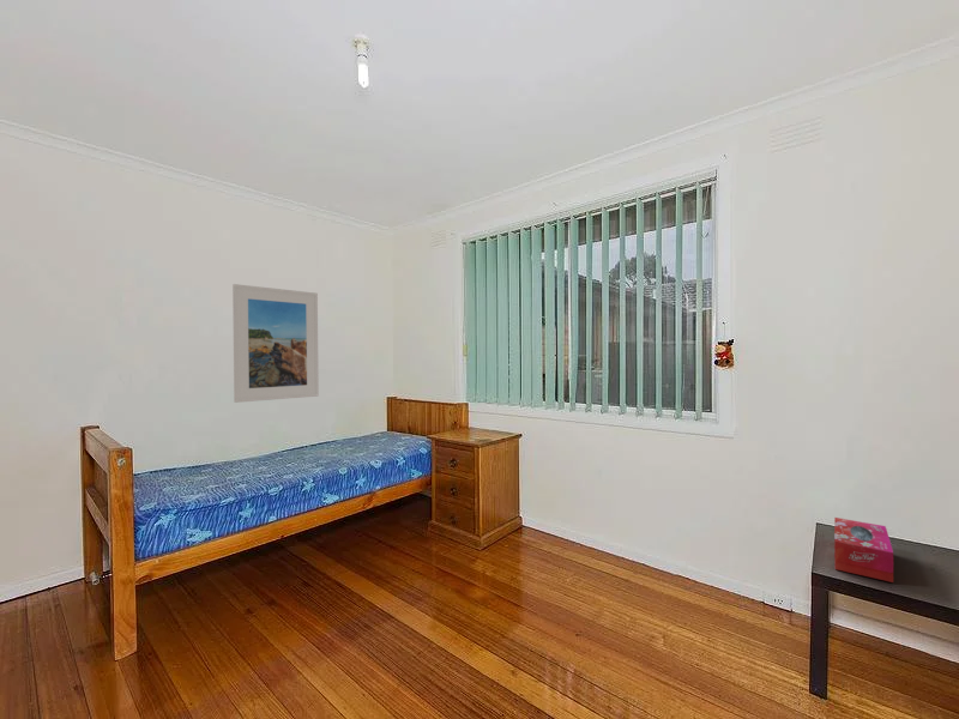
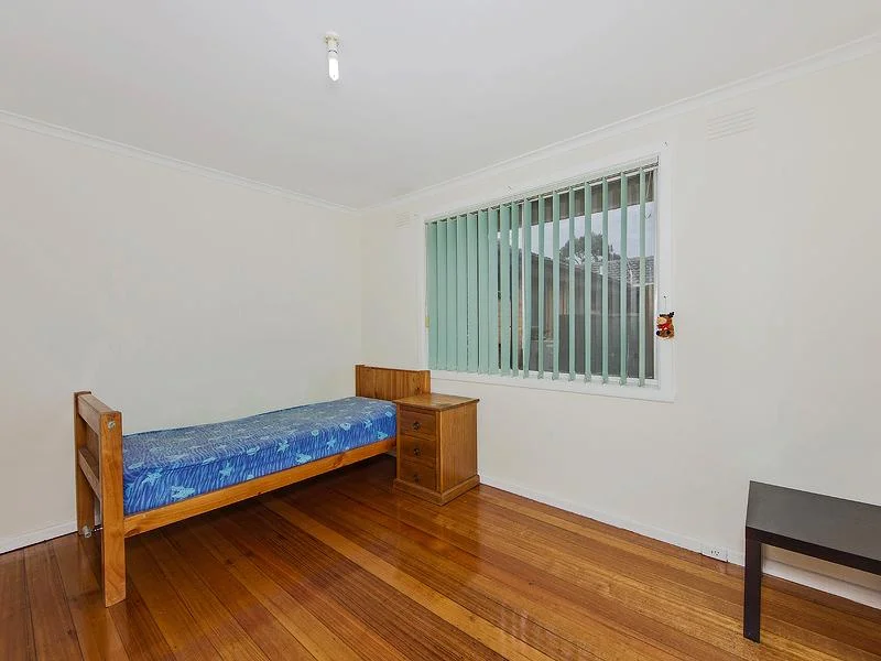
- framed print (278, 344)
- tissue box (861, 546)
